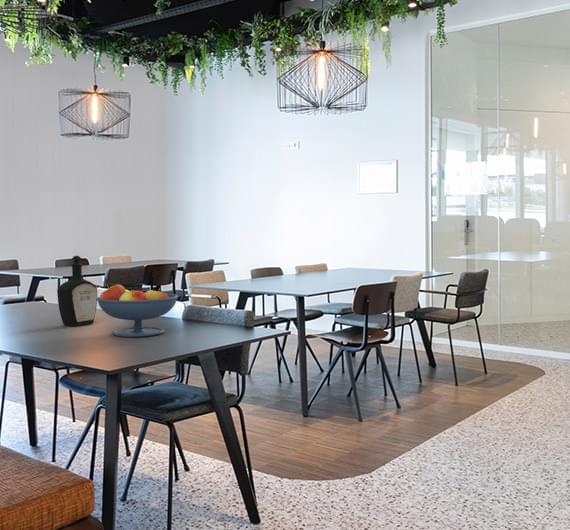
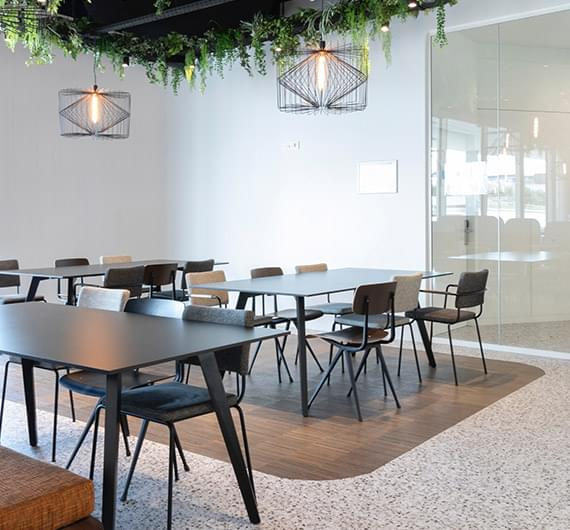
- bottle (77, 290)
- fruit bowl (137, 308)
